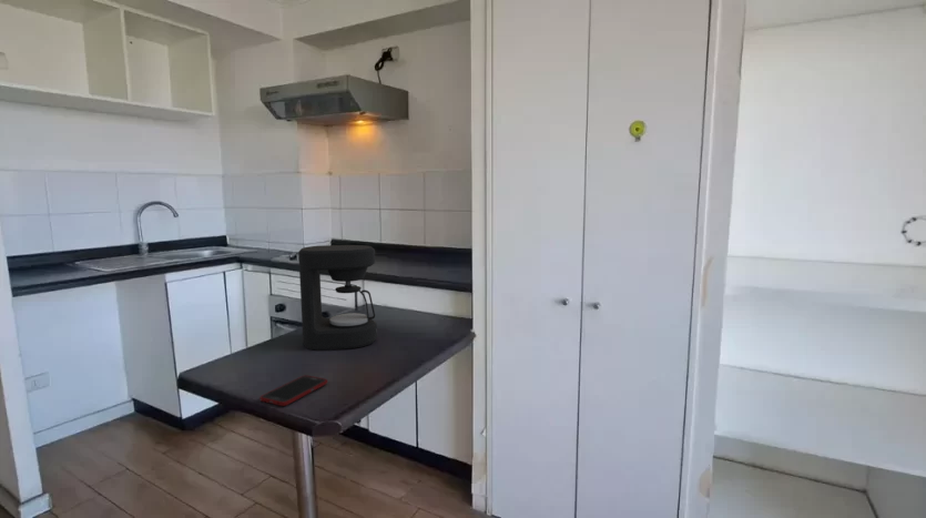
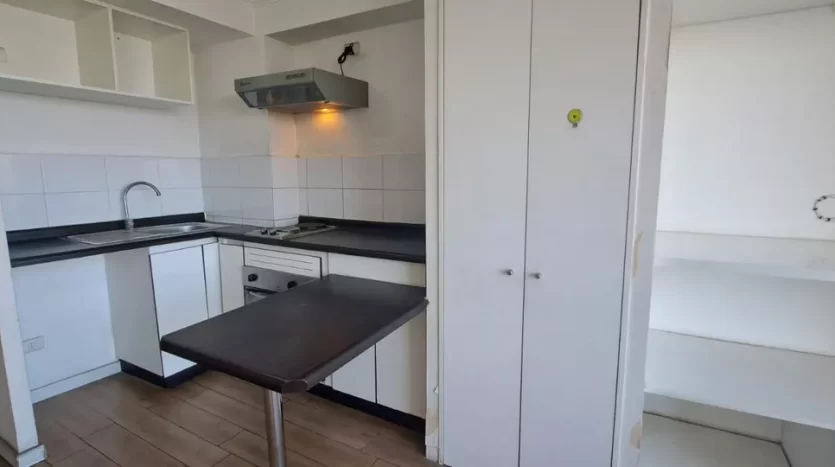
- coffee maker (338, 292)
- cell phone (295, 389)
